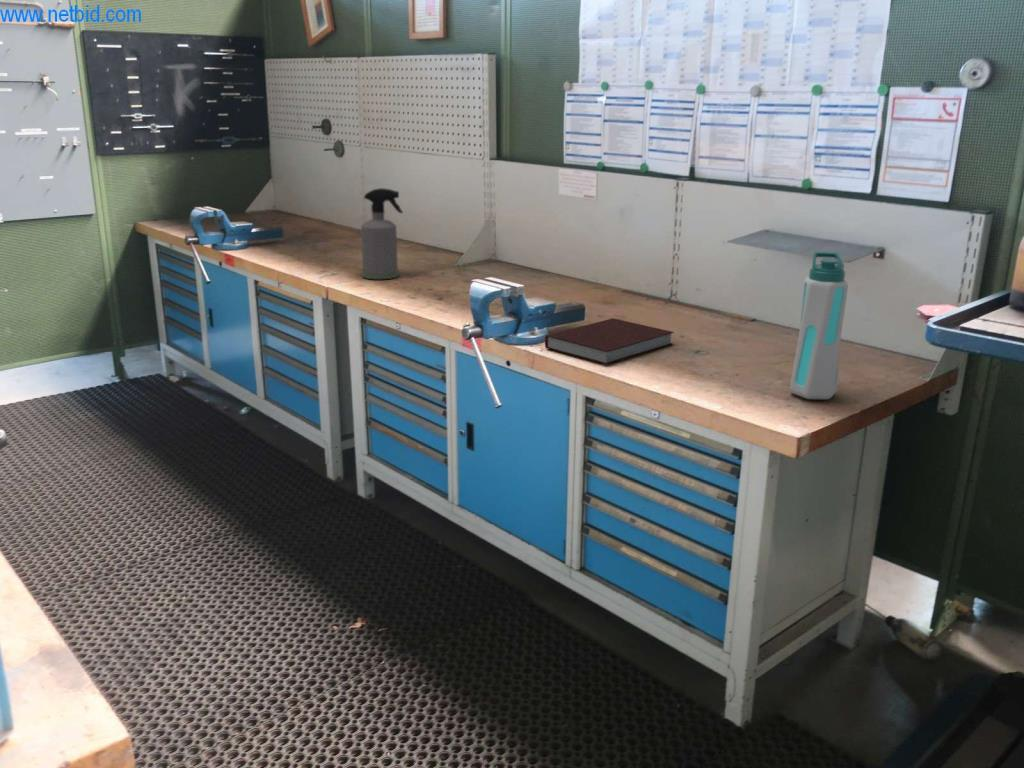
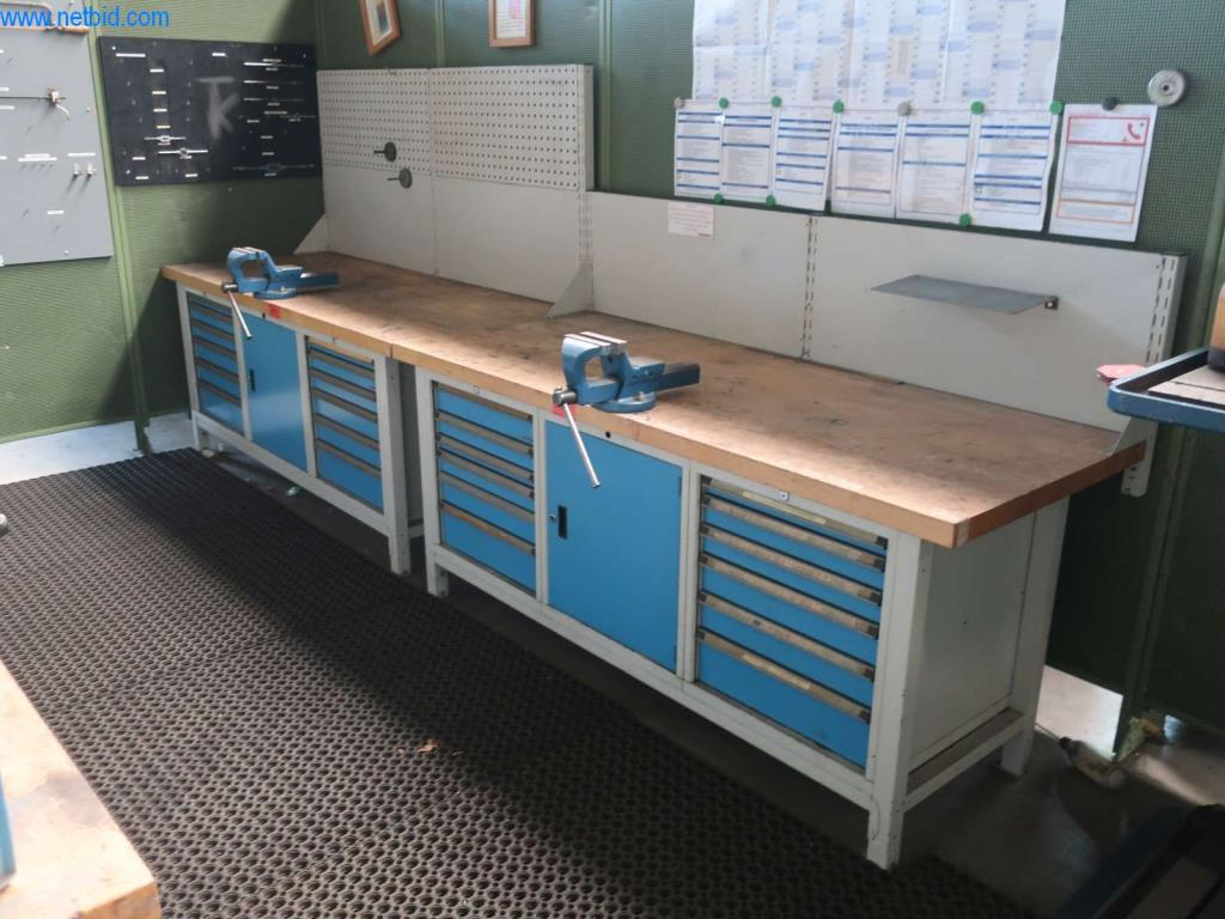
- spray bottle (381, 232)
- notebook (609, 339)
- water bottle (819, 326)
